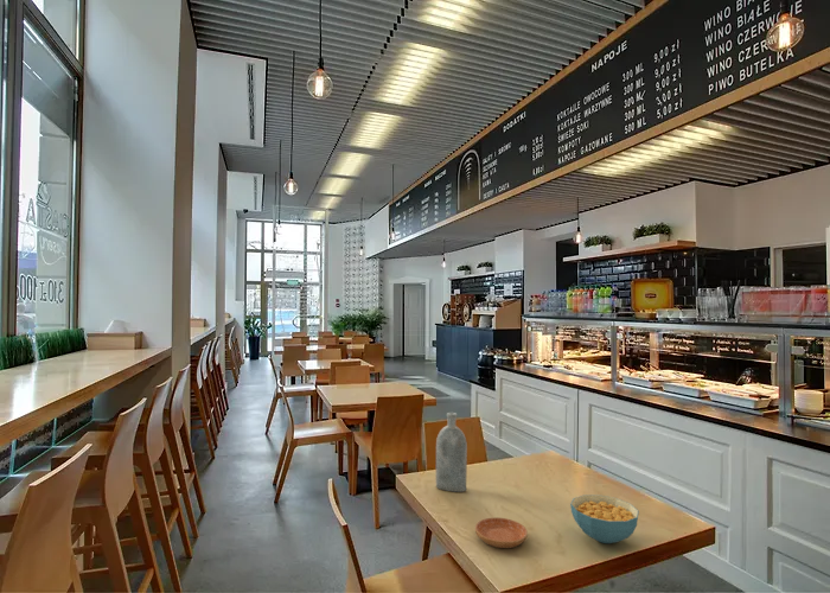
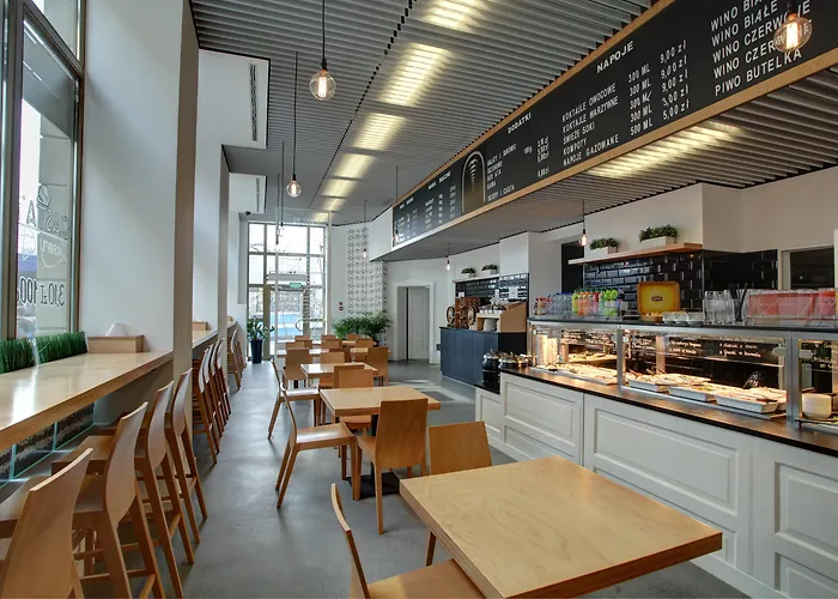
- bottle (451, 451)
- cereal bowl (604, 523)
- saucer (500, 533)
